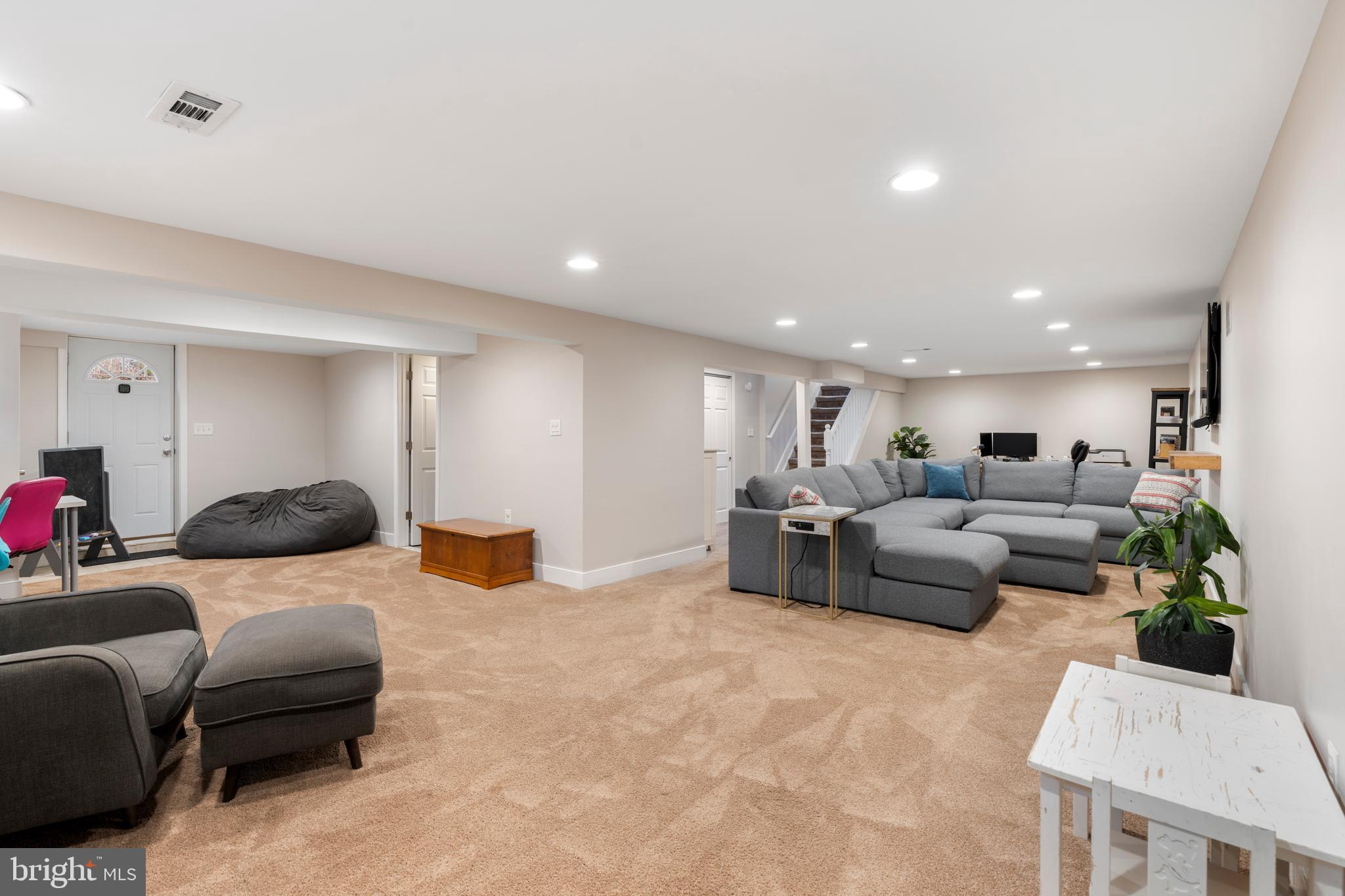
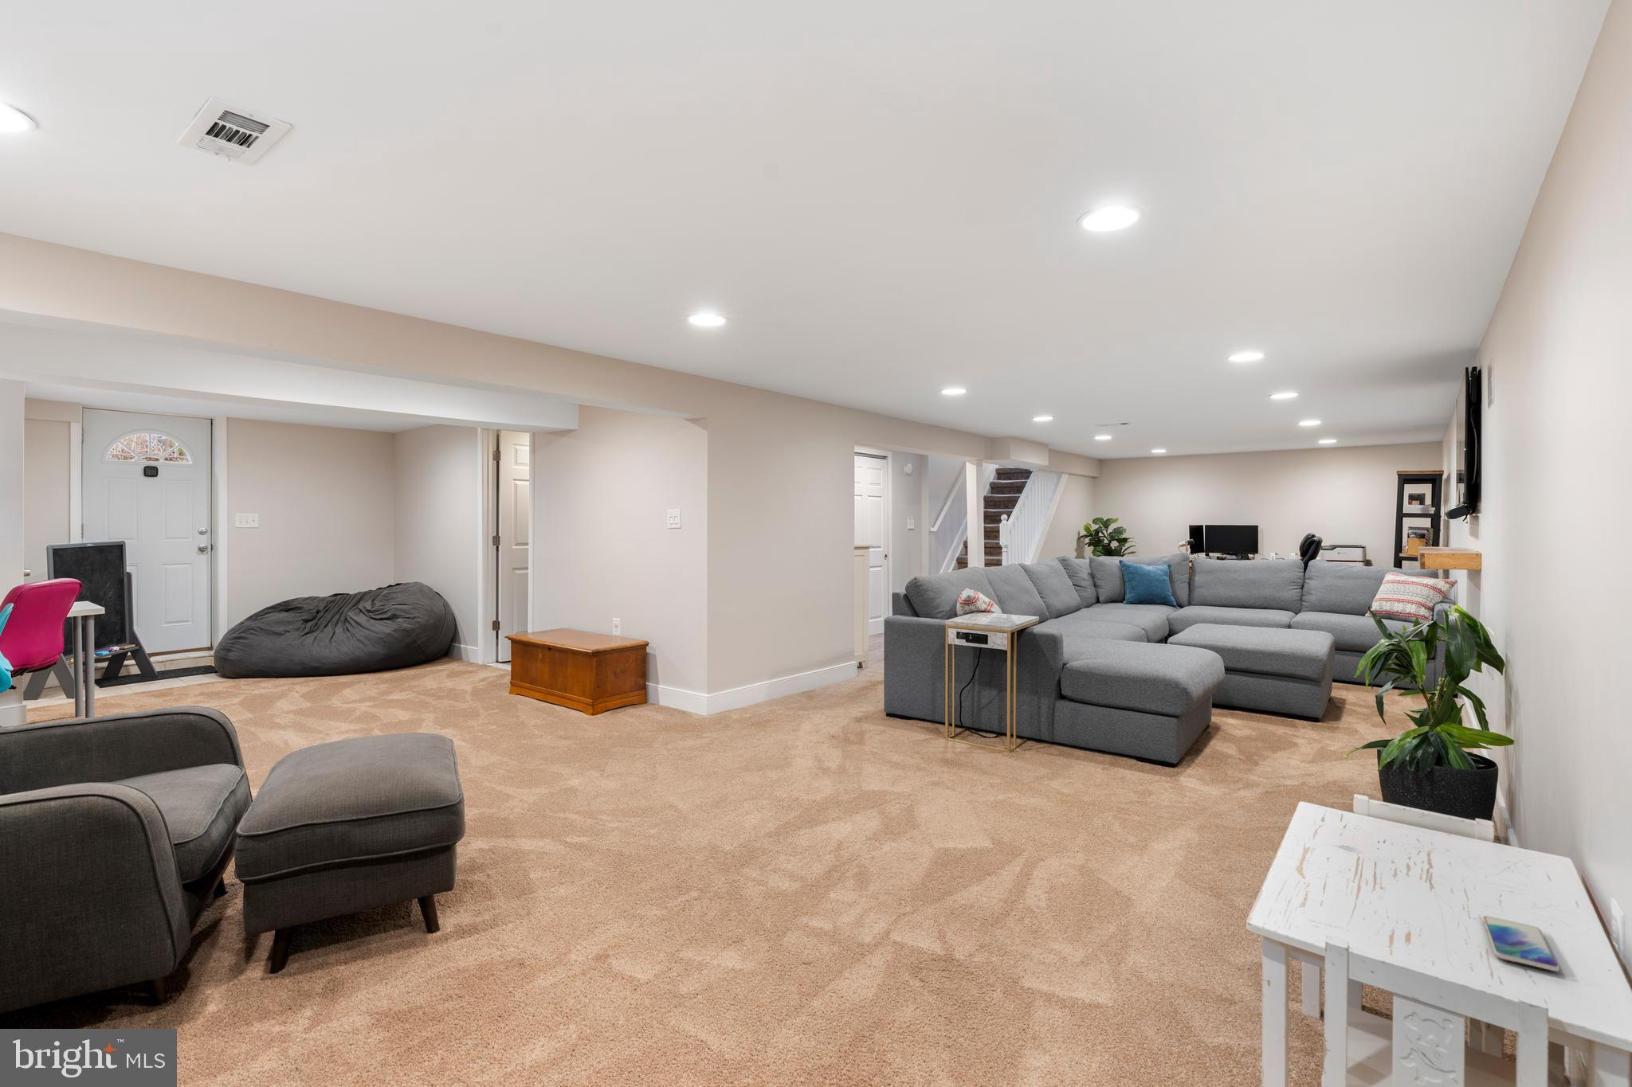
+ smartphone (1518, 941)
